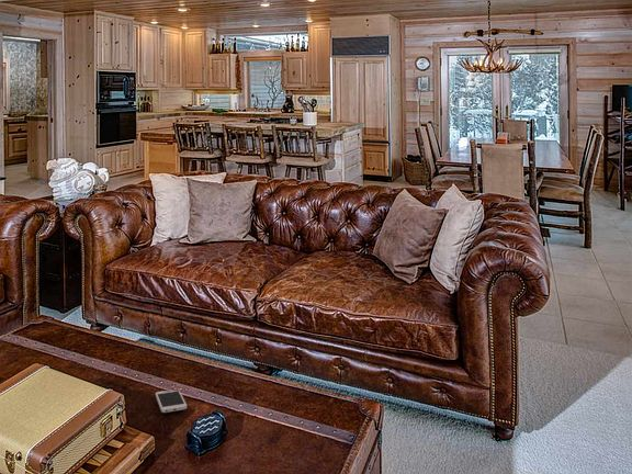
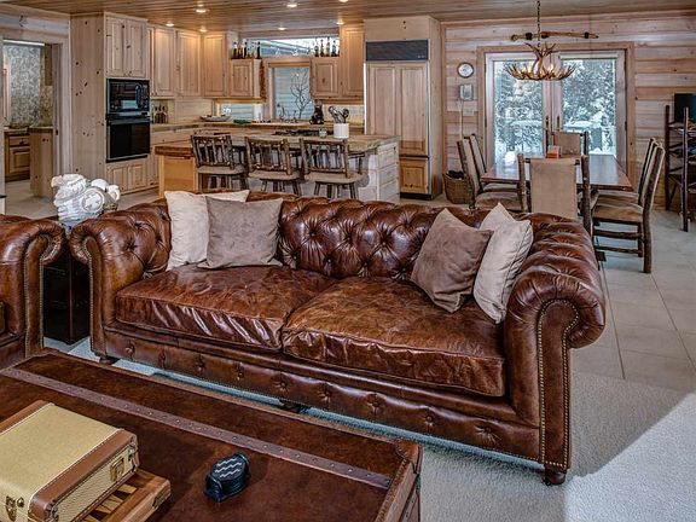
- smartphone (170, 399)
